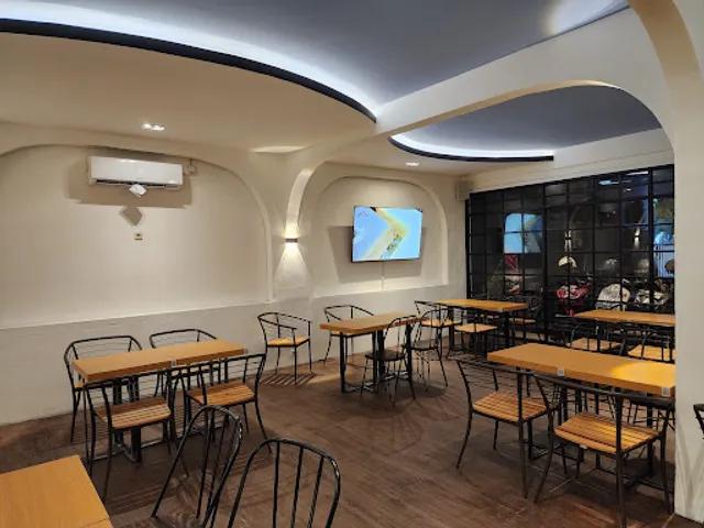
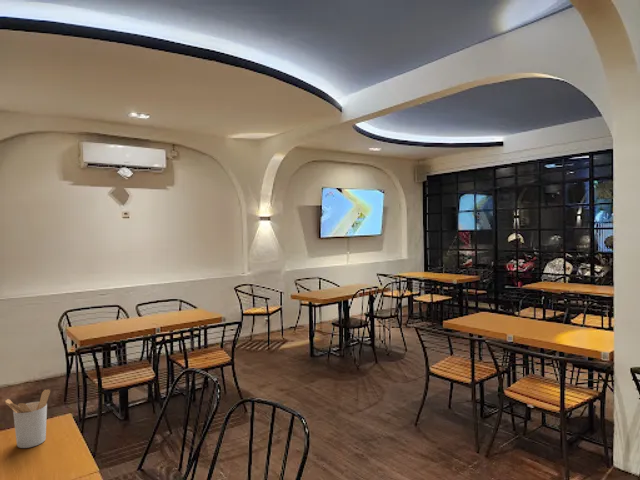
+ utensil holder (26, 419)
